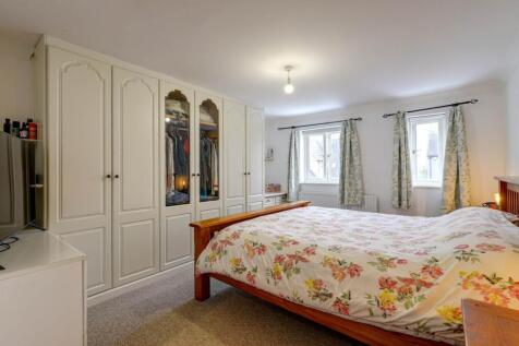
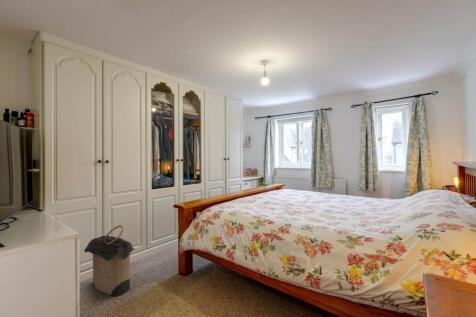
+ laundry hamper (109, 257)
